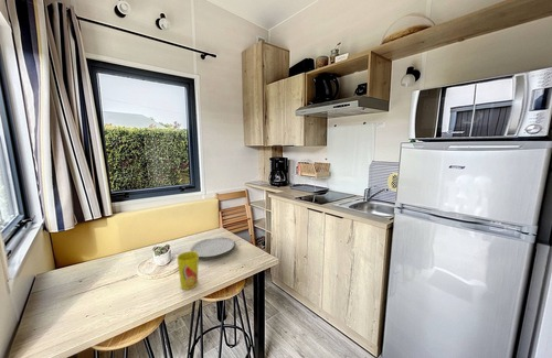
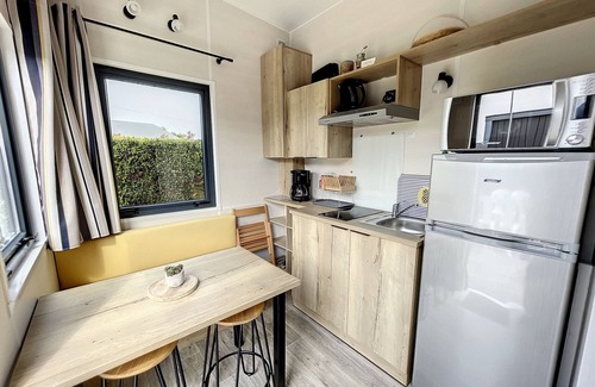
- cup (188, 270)
- plate (213, 248)
